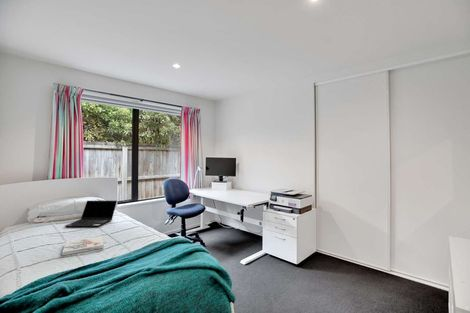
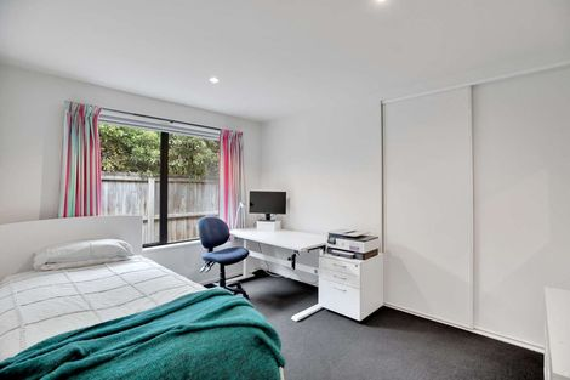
- laptop computer (92, 212)
- book (84, 244)
